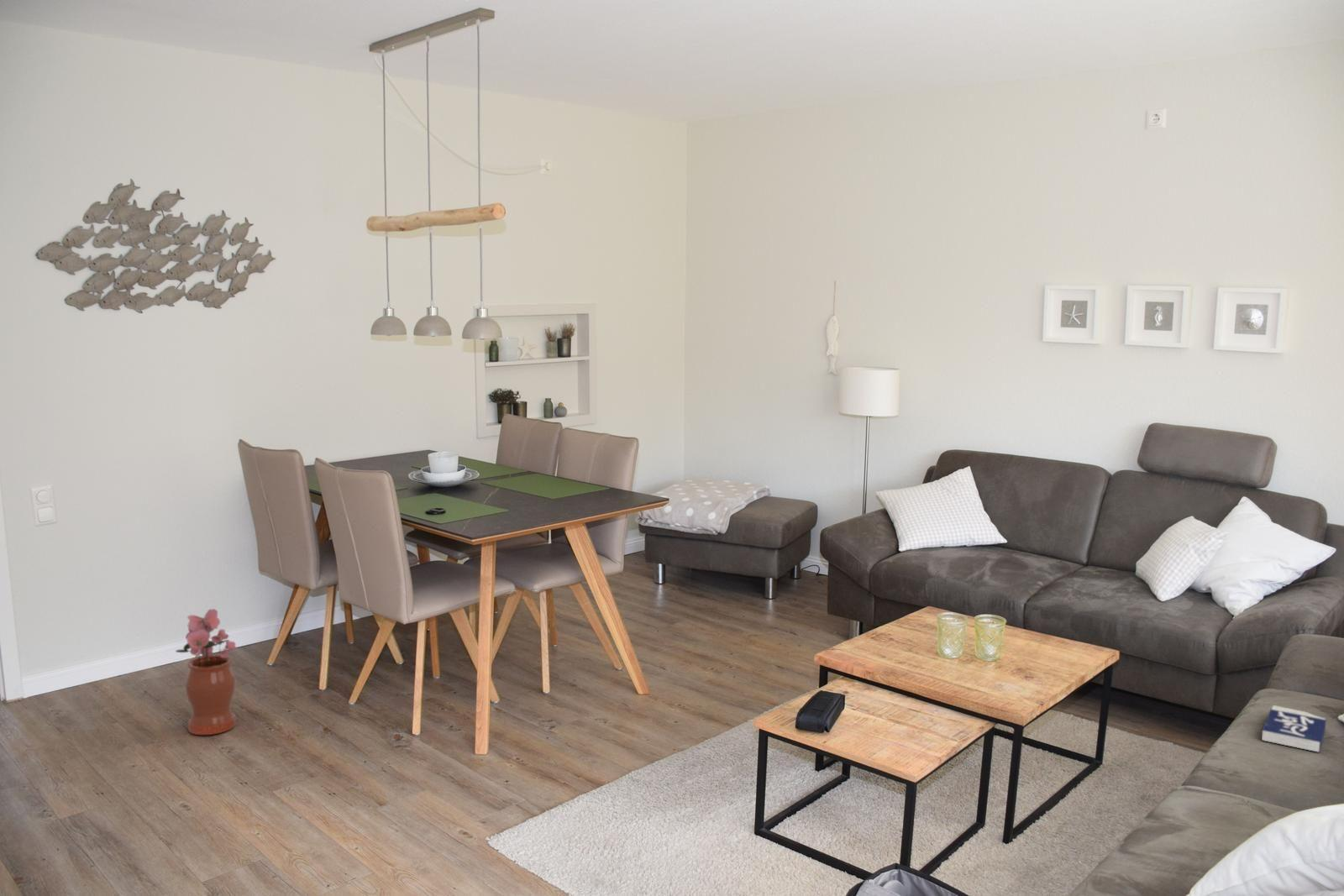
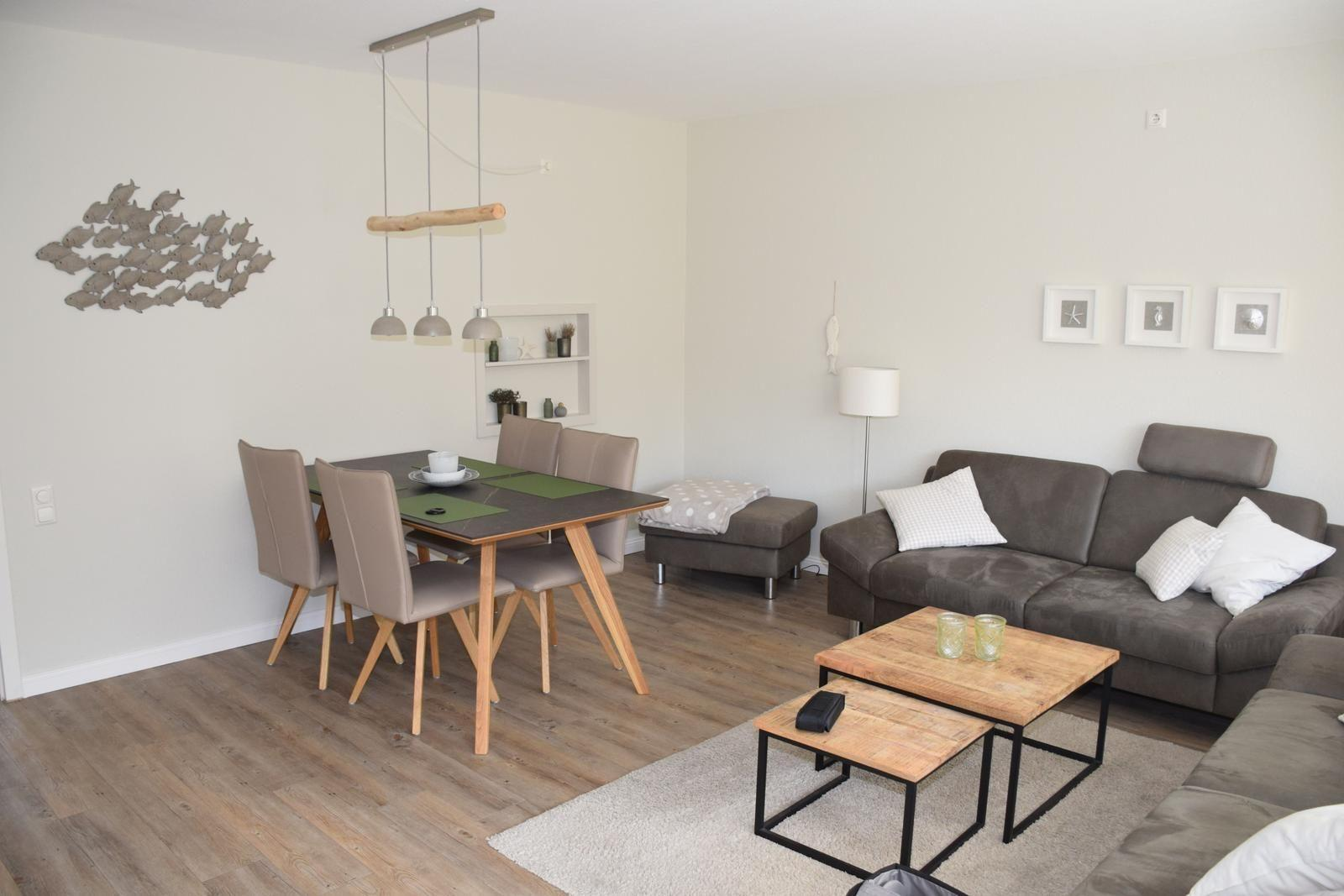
- book (1294, 727)
- potted flower (207, 668)
